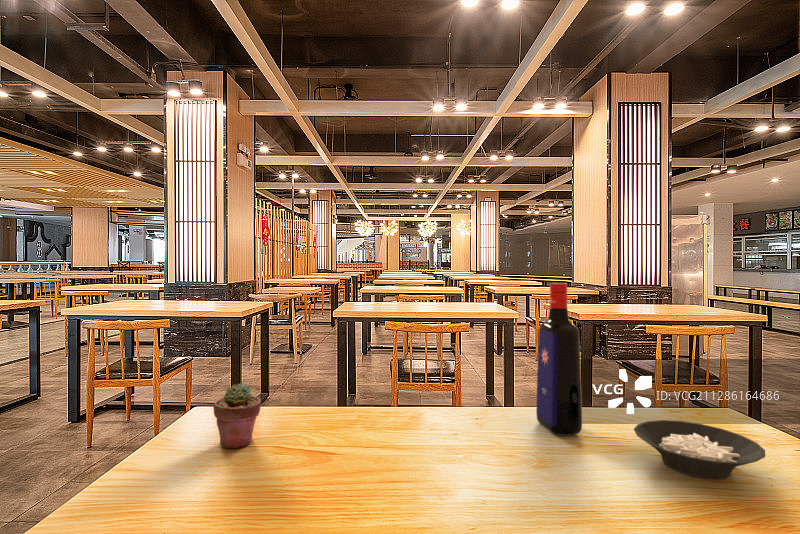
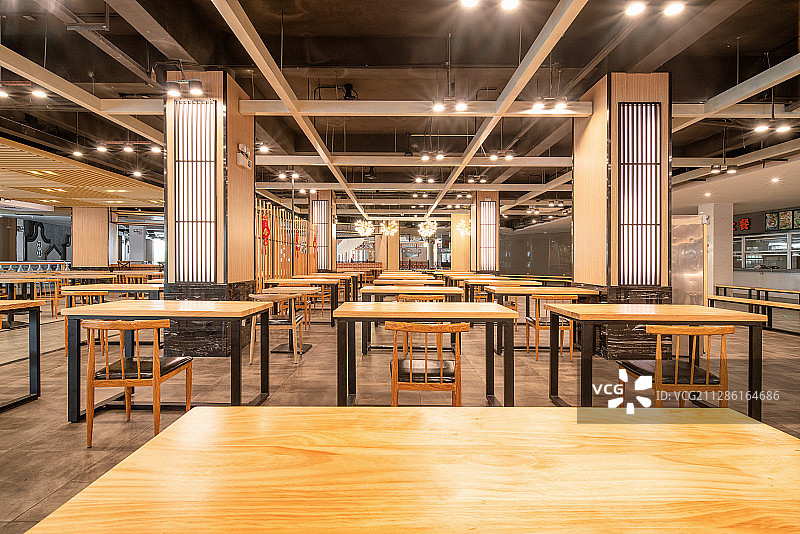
- cereal bowl (695, 452)
- liquor bottle (558, 355)
- potted succulent (237, 413)
